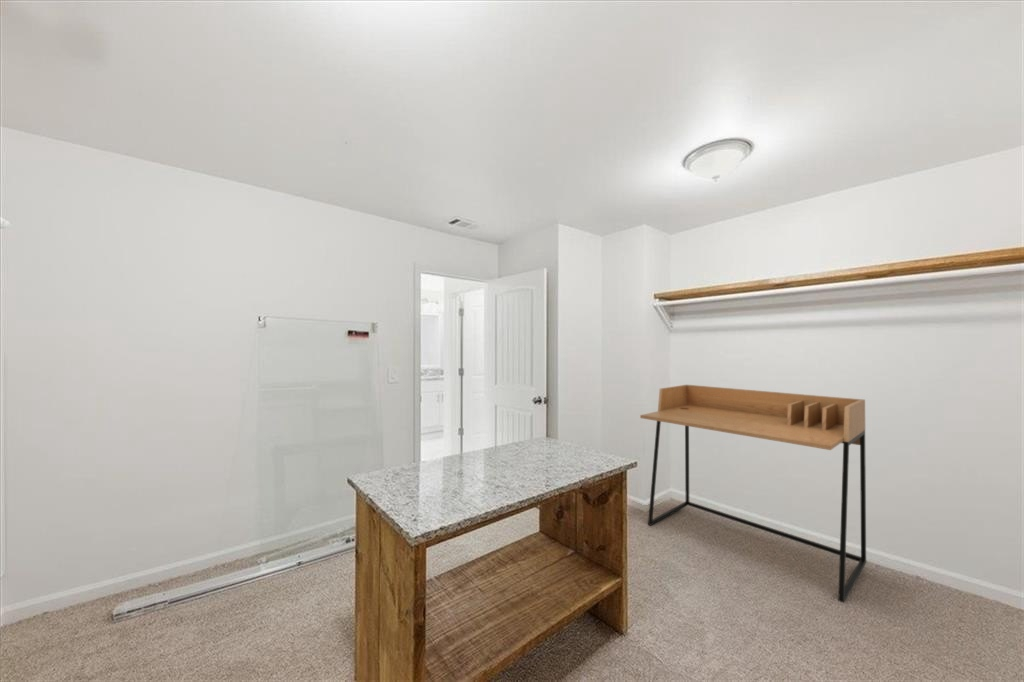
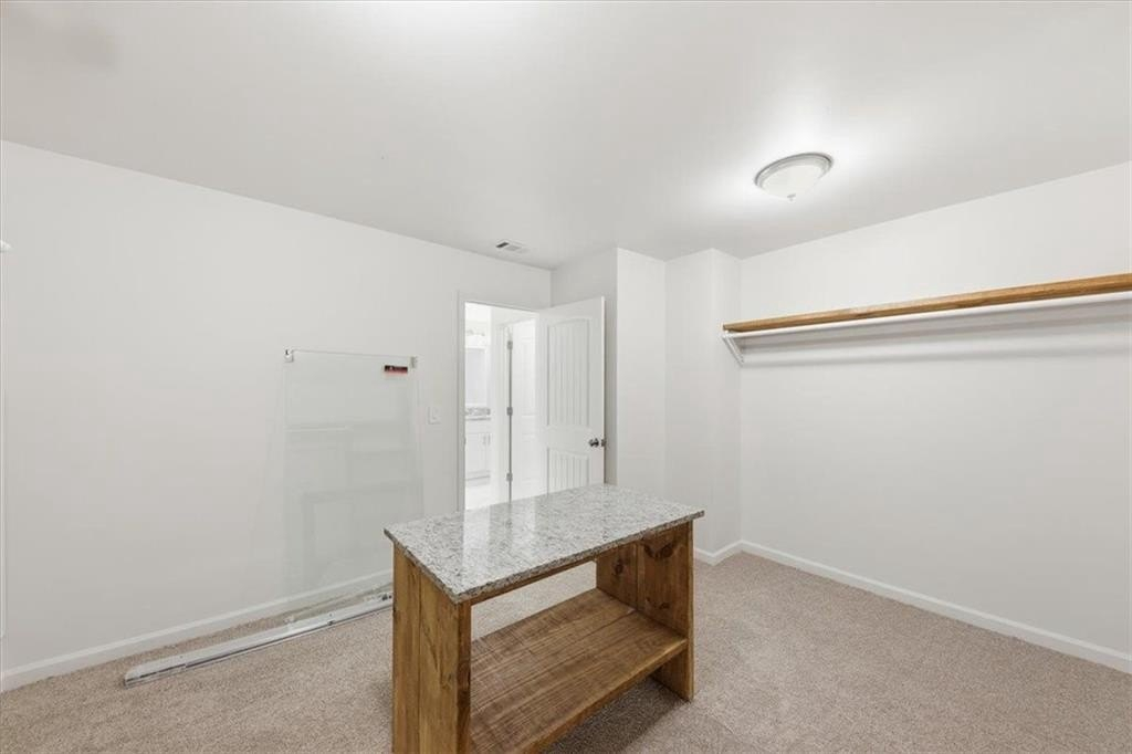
- desk (749, 436)
